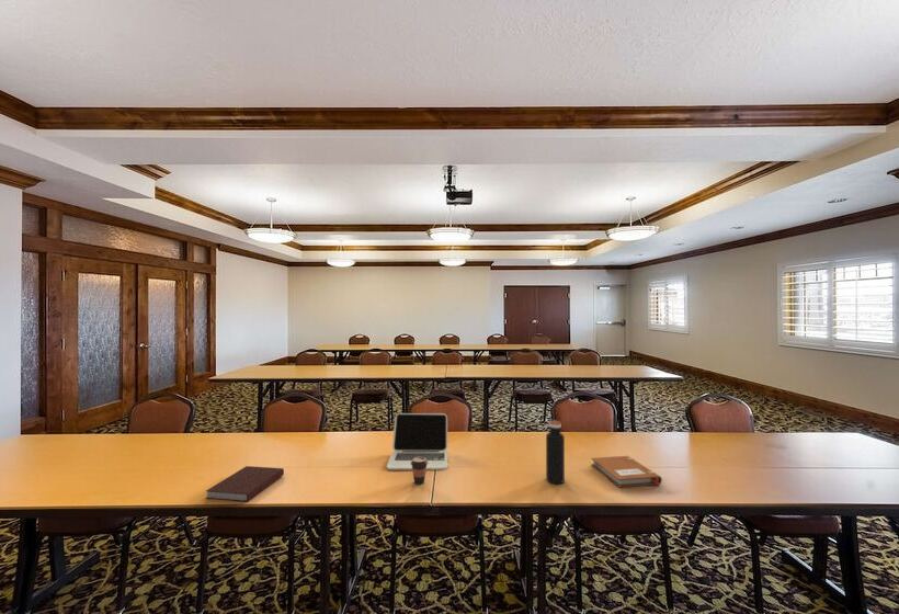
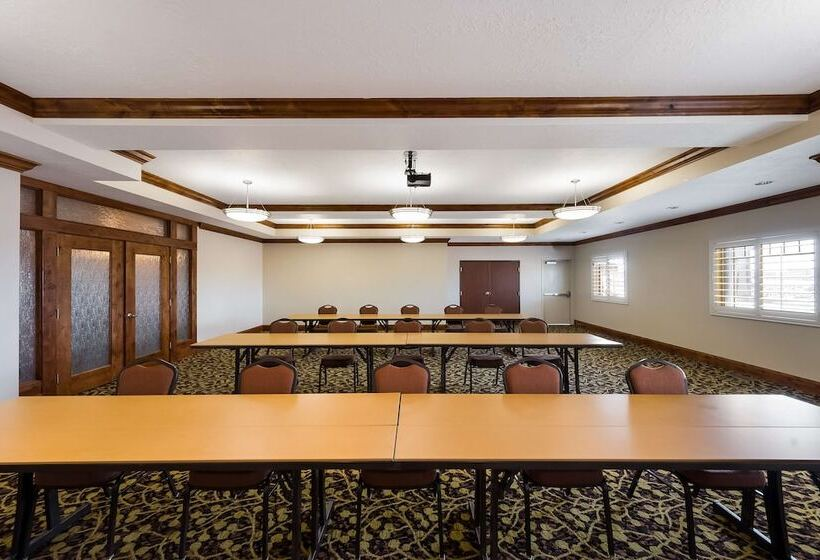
- laptop (419, 439)
- notebook (625, 470)
- water bottle (555, 451)
- notebook (247, 482)
- coffee cup (419, 470)
